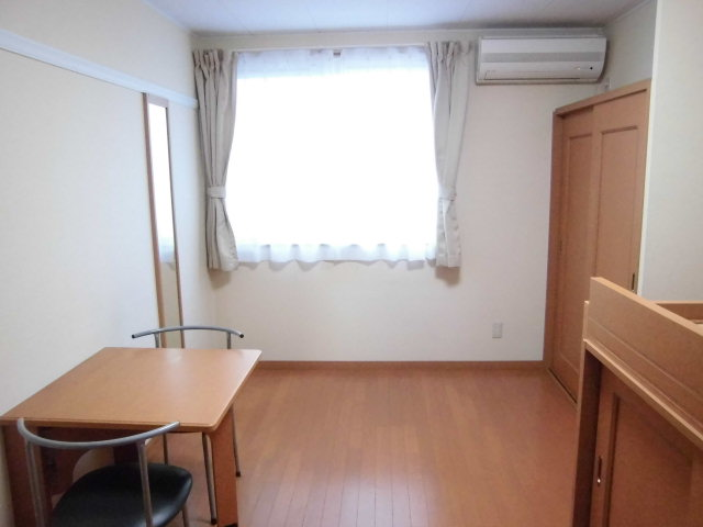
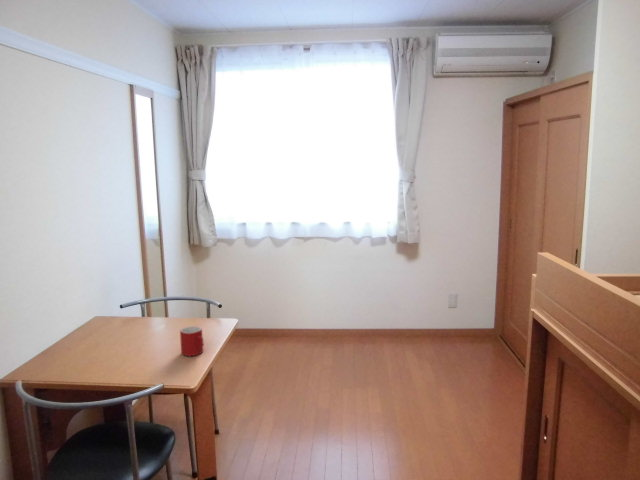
+ mug (193, 341)
